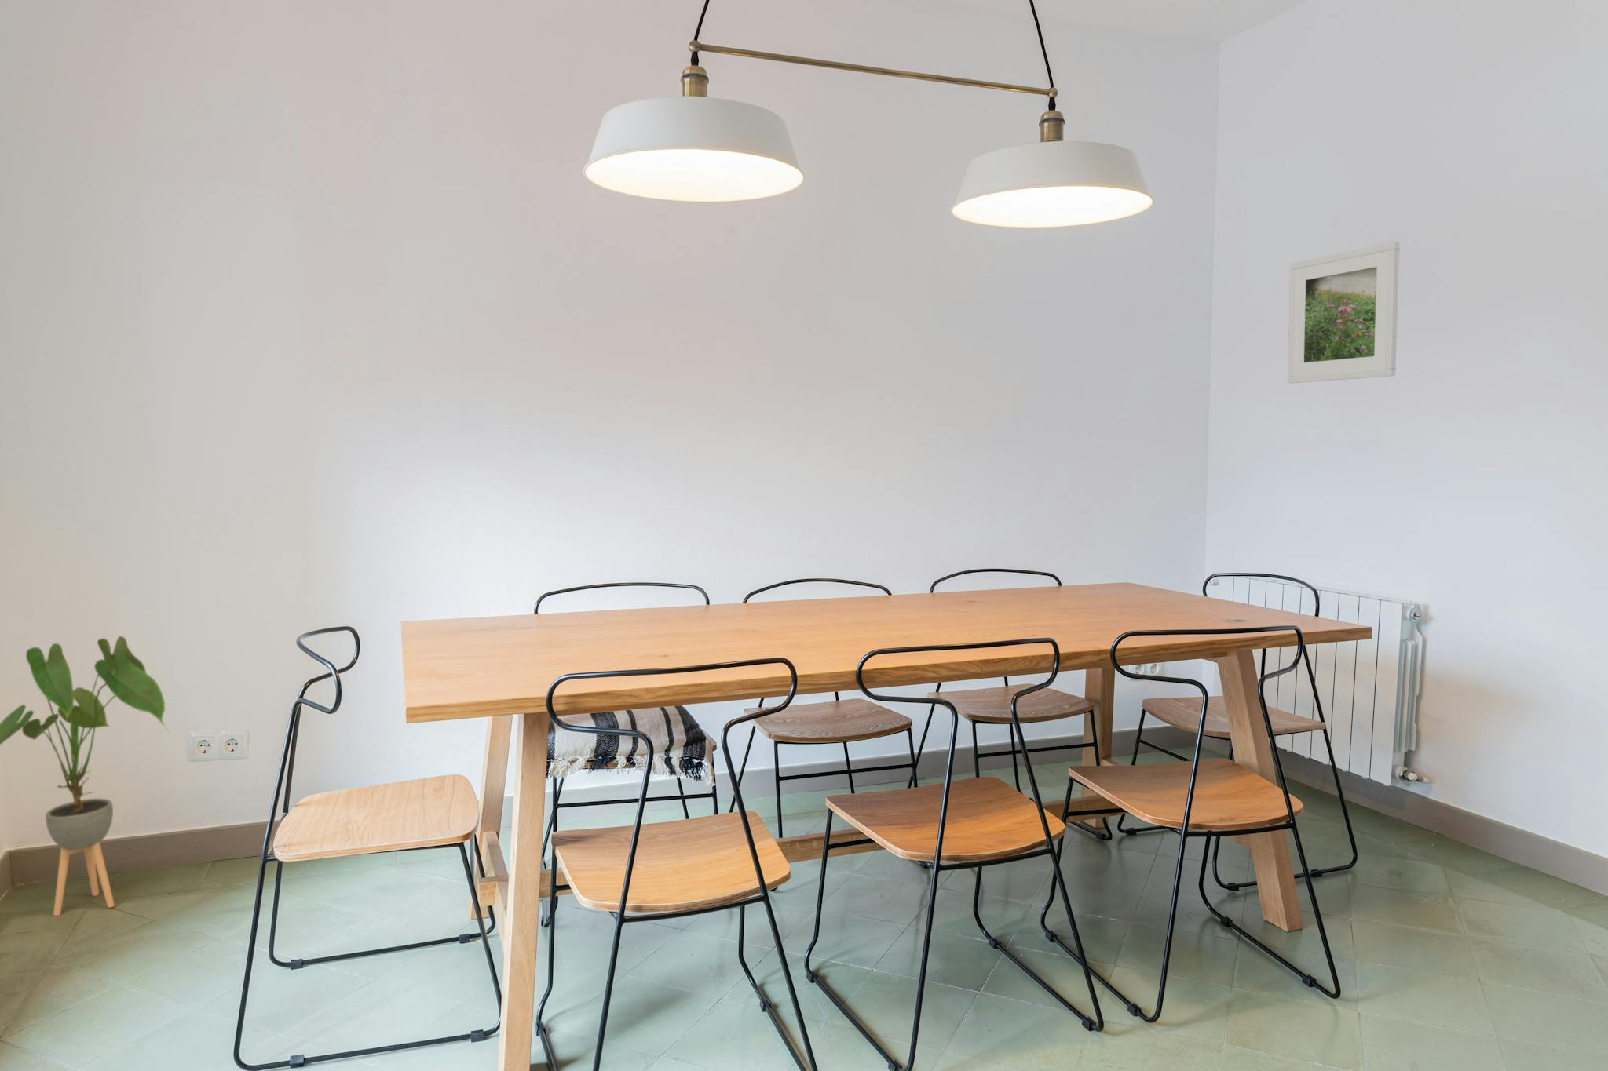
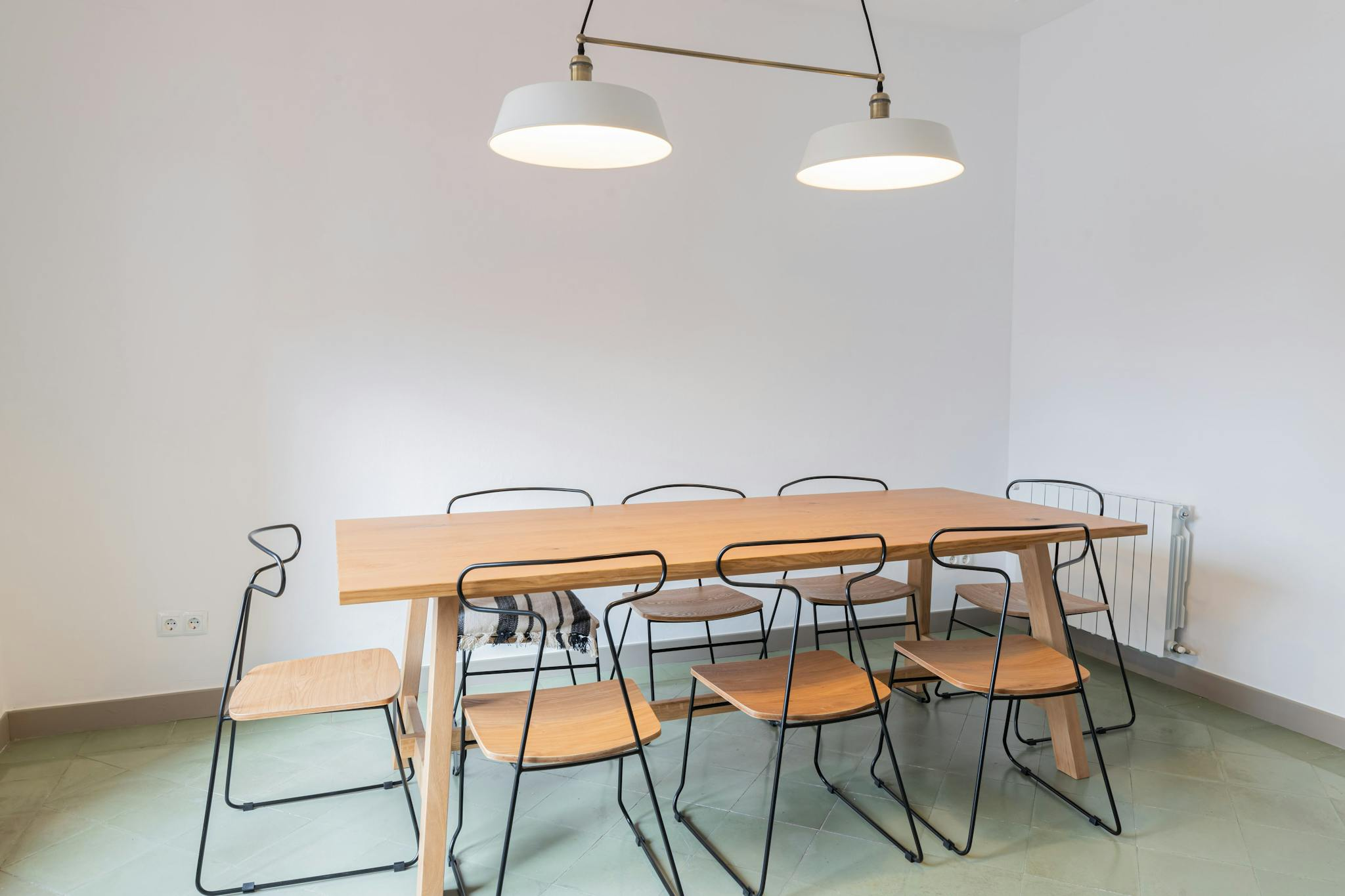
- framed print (1339, 317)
- house plant (90, 771)
